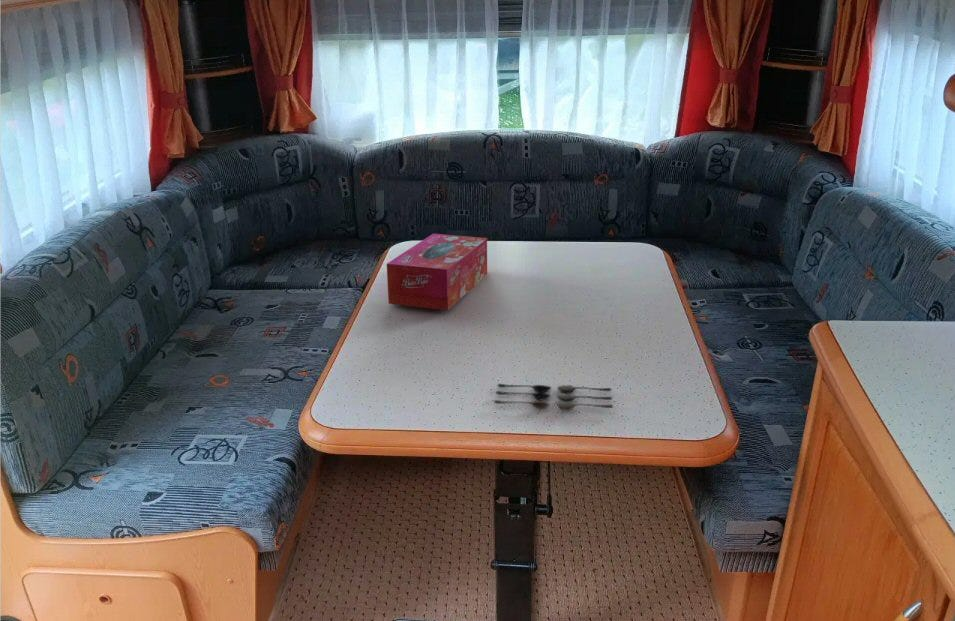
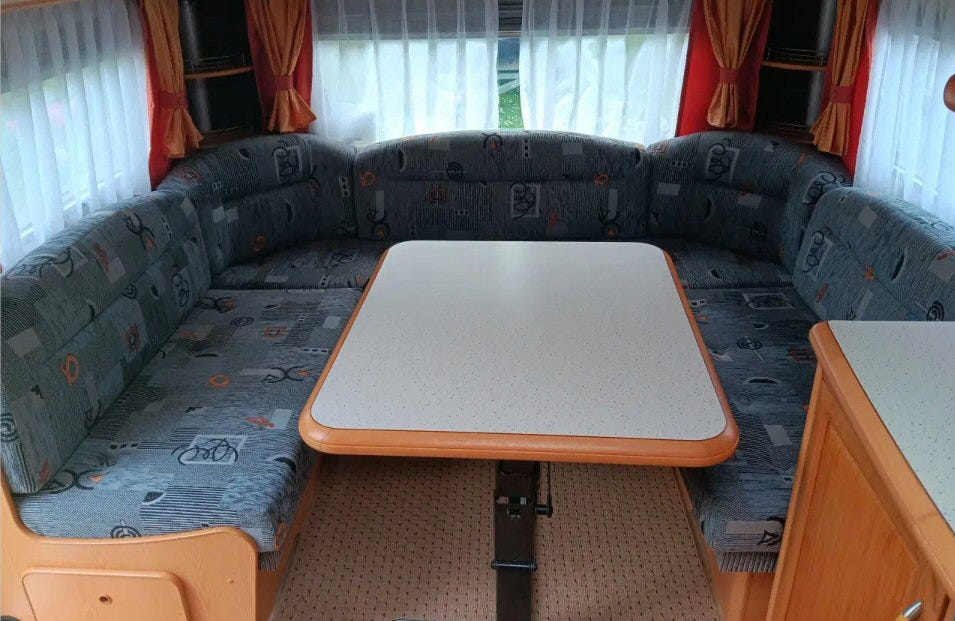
- spoon (557, 396)
- tissue box (440, 269)
